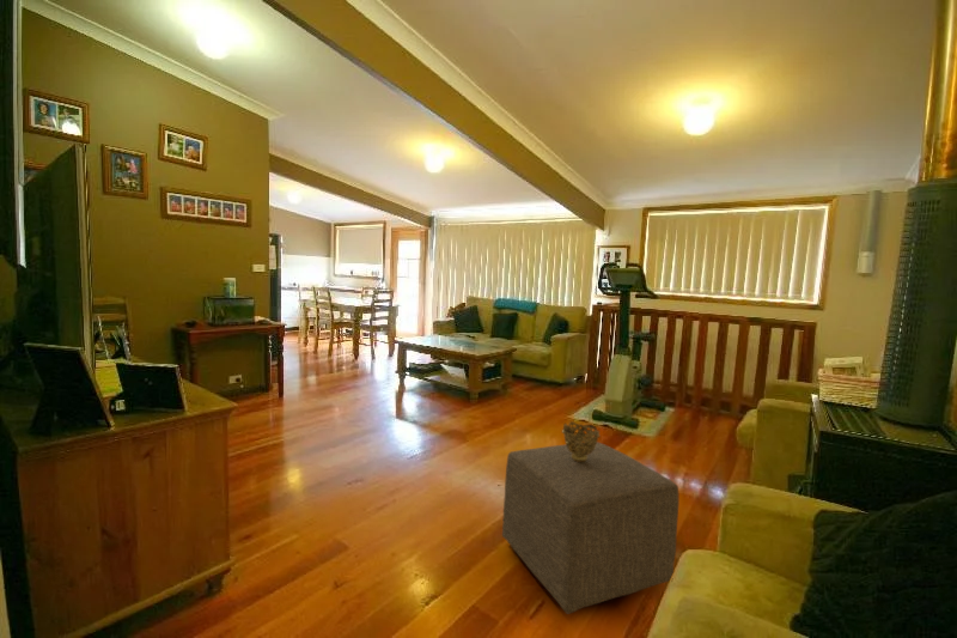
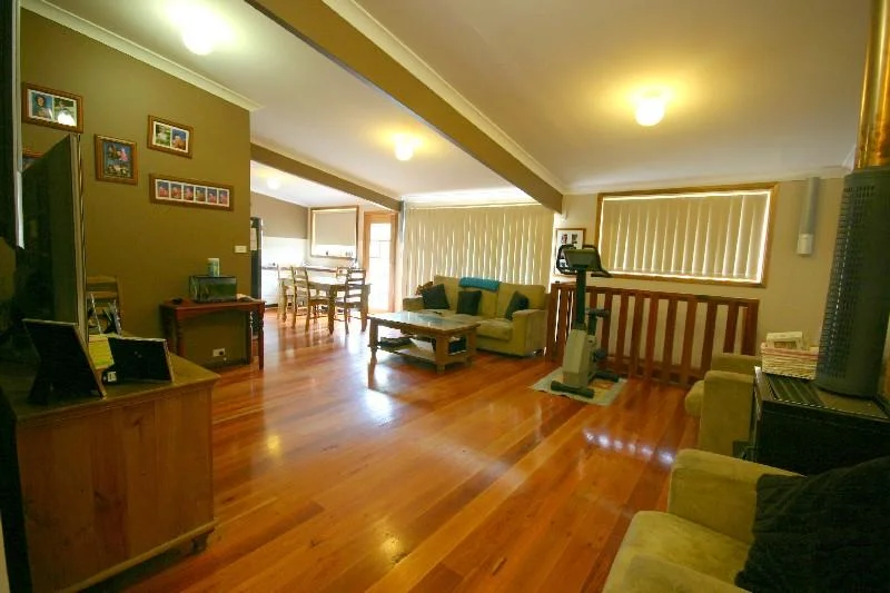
- decorative bowl (580, 443)
- ottoman (584, 512)
